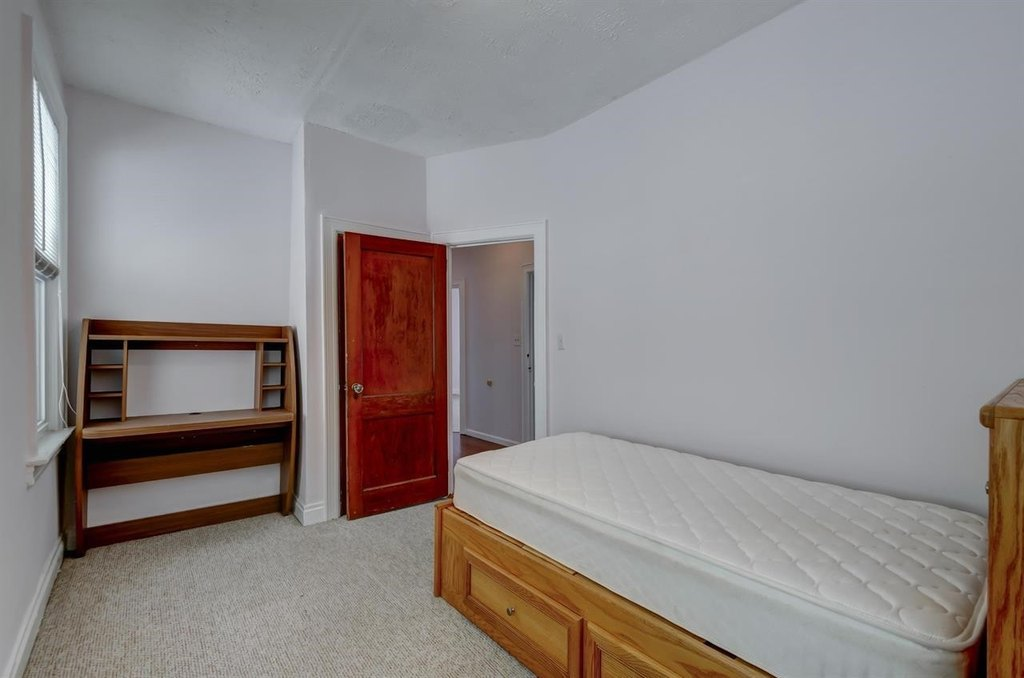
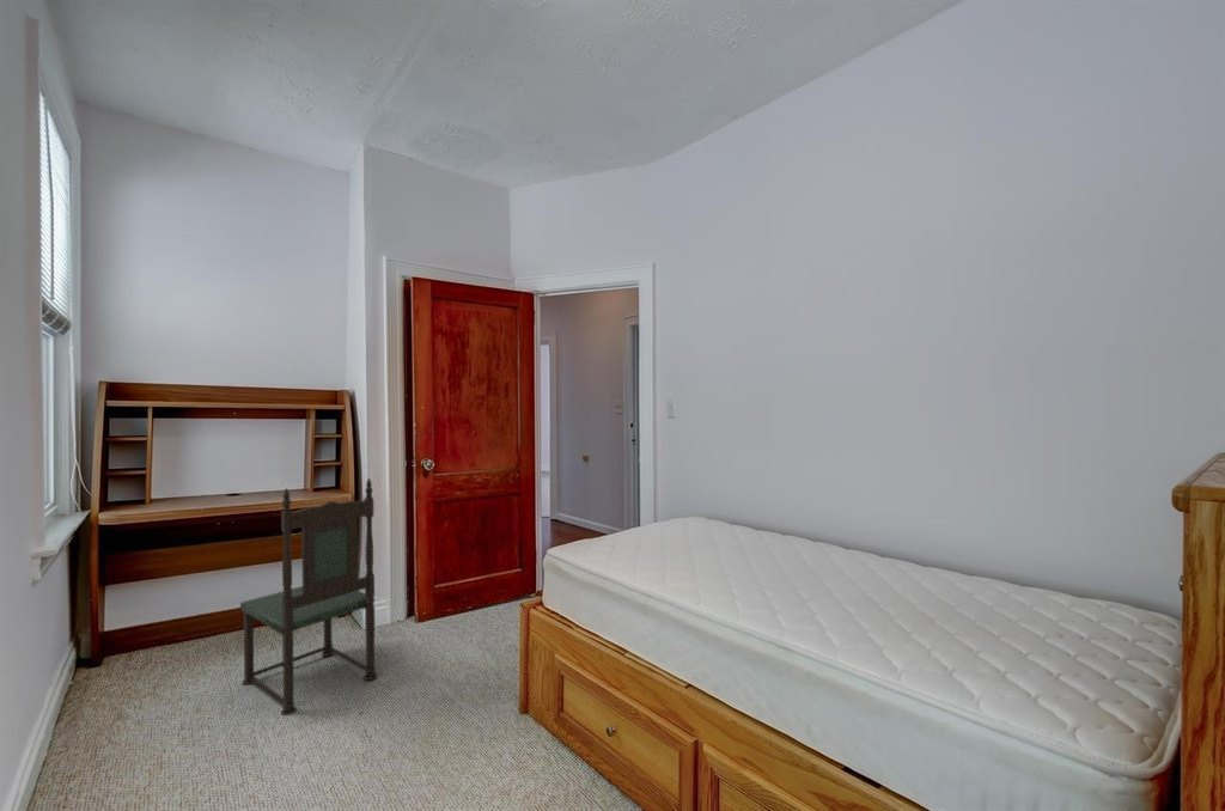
+ dining chair (309, 579)
